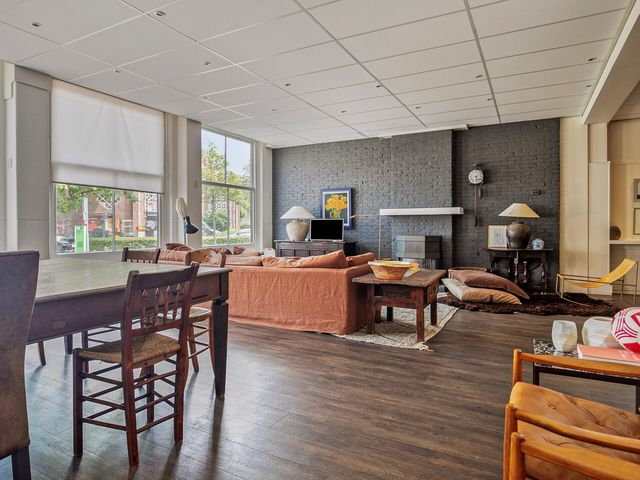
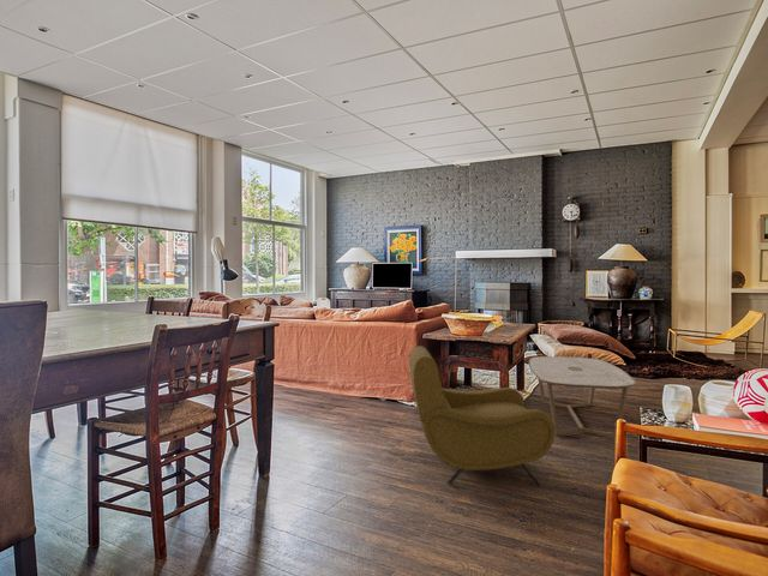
+ coffee table (575, 386)
+ armchair (479, 409)
